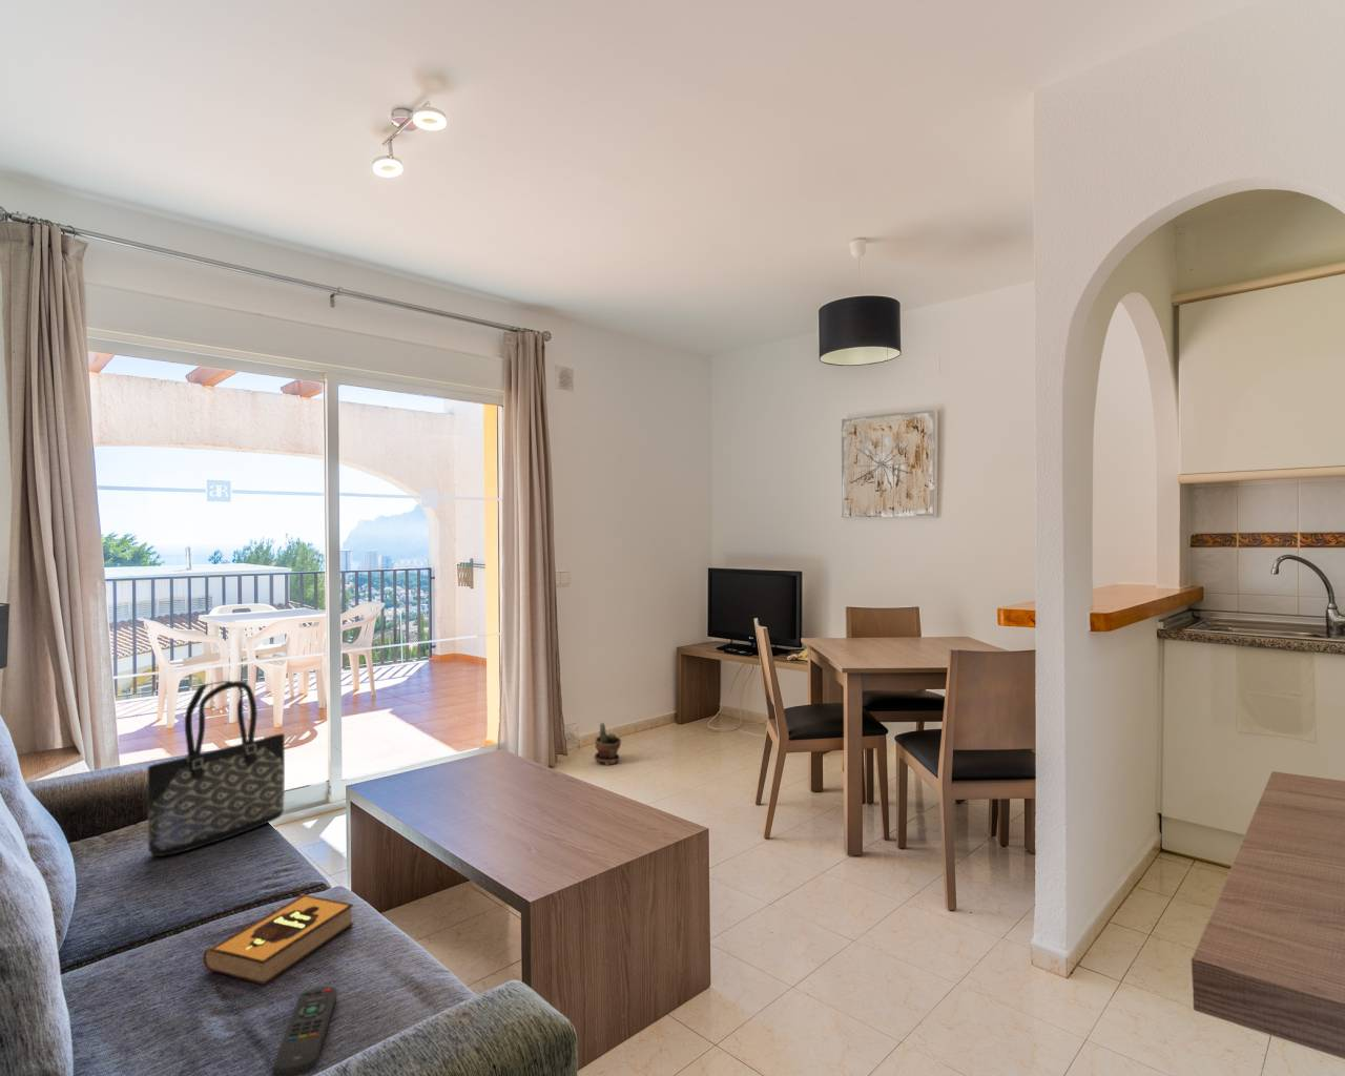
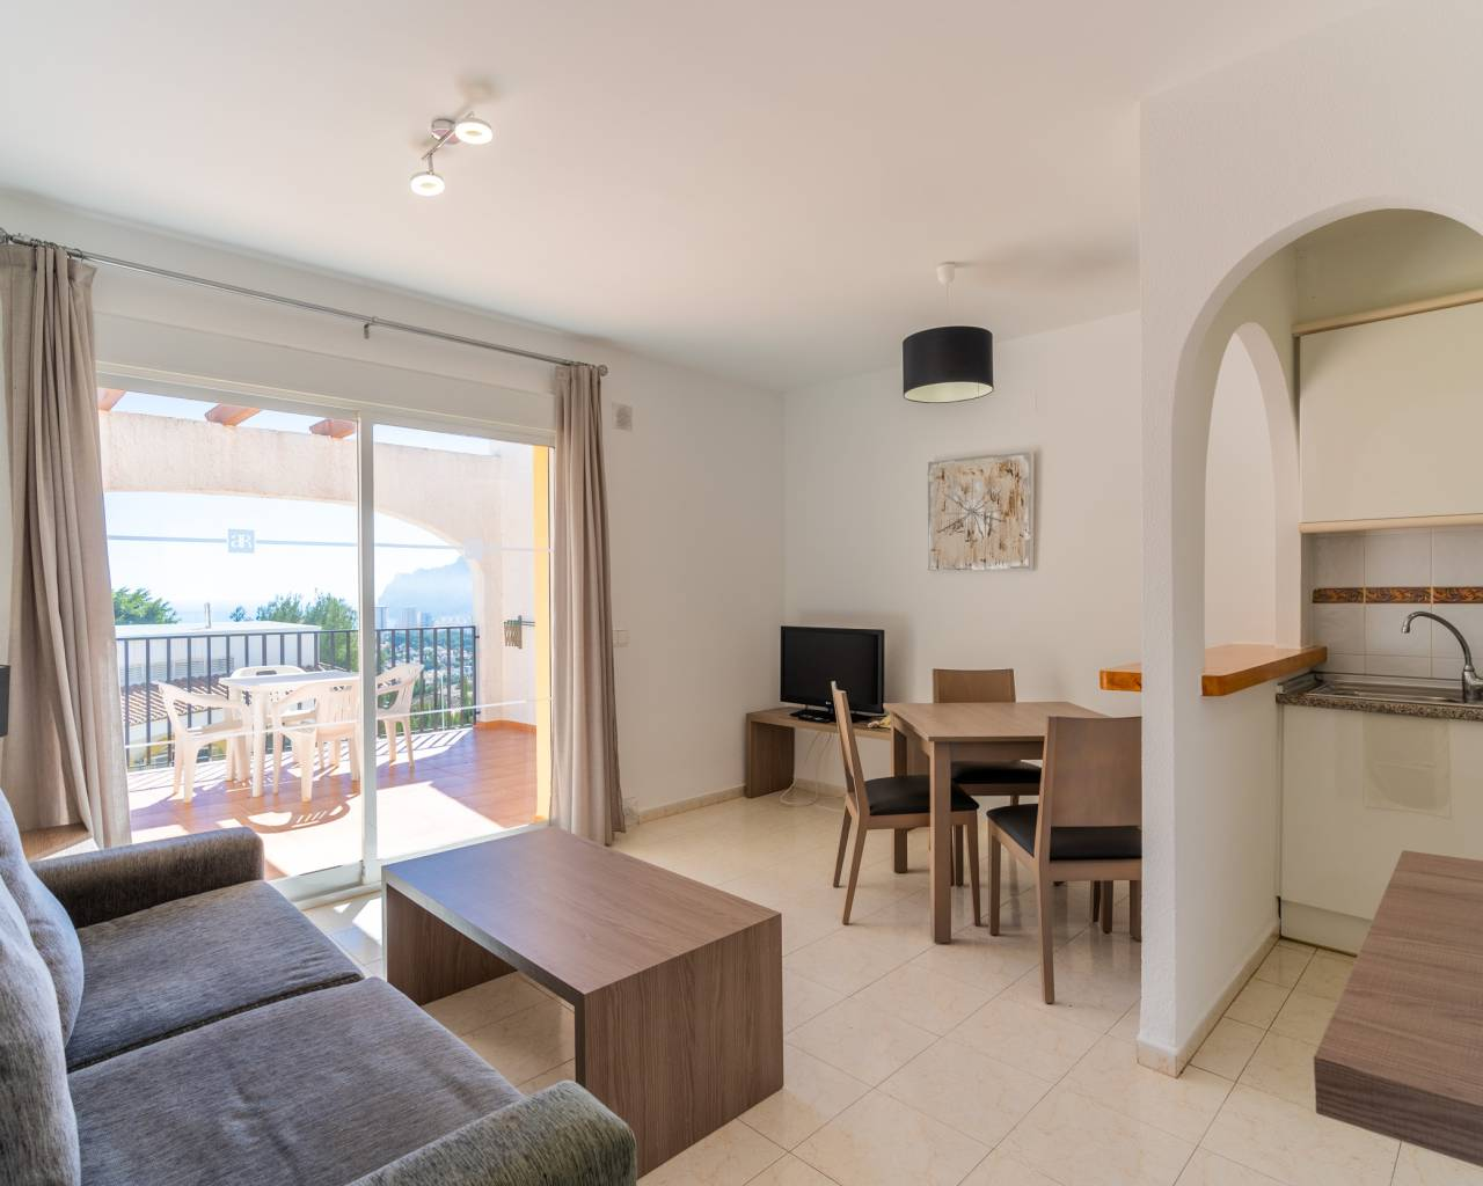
- tote bag (221, 758)
- potted plant (607, 741)
- remote control (306, 1028)
- hardback book (281, 934)
